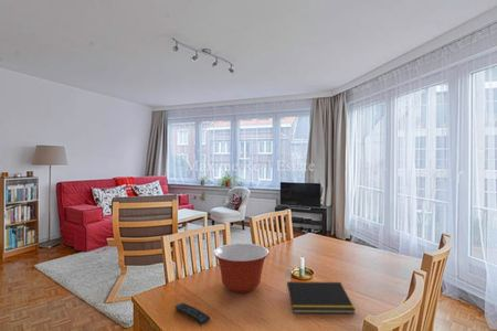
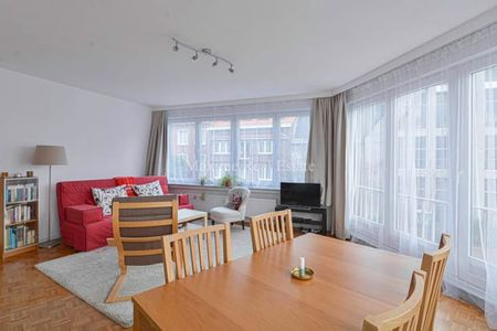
- remote control (190, 311)
- mixing bowl (241, 268)
- notepad (318, 296)
